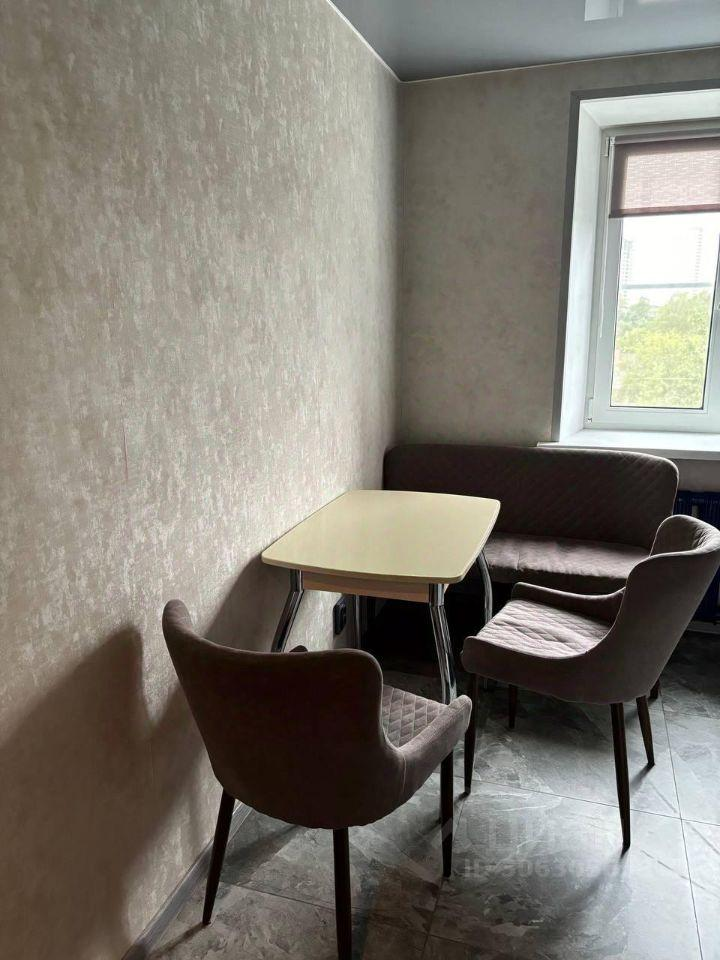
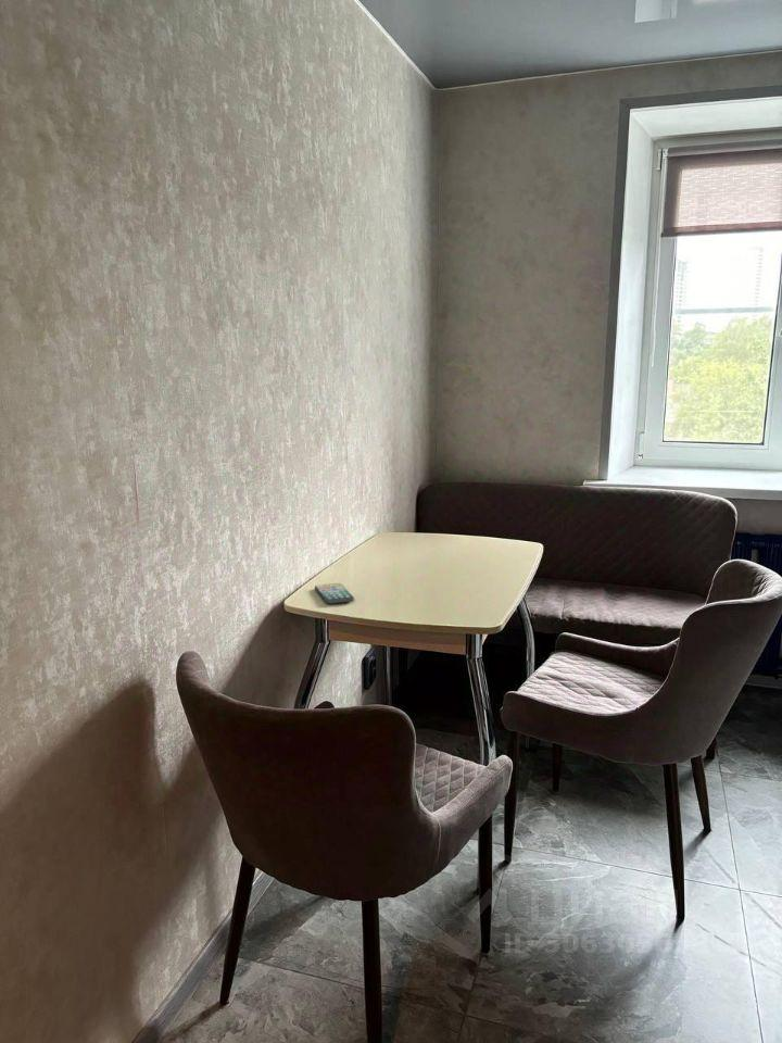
+ smartphone (333, 592)
